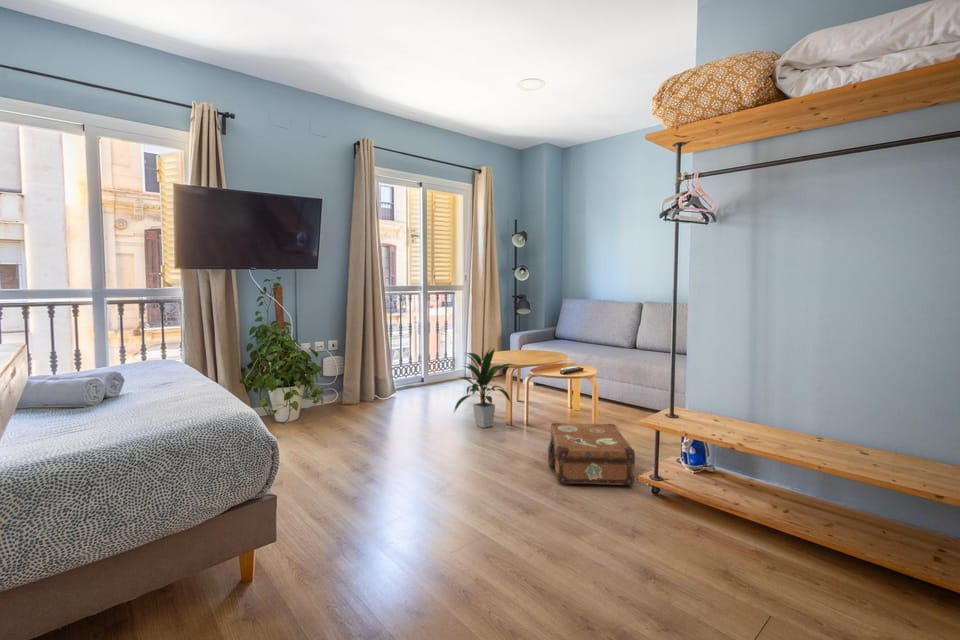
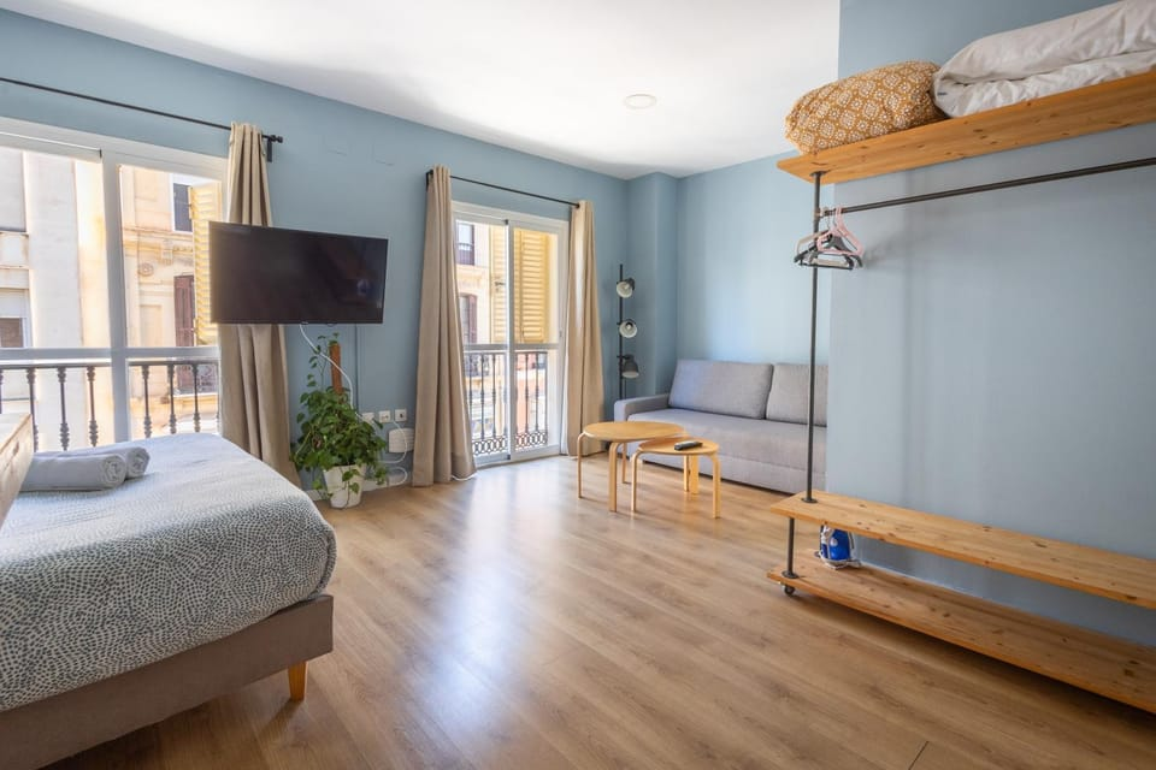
- indoor plant (481, 386)
- suitcase (588, 451)
